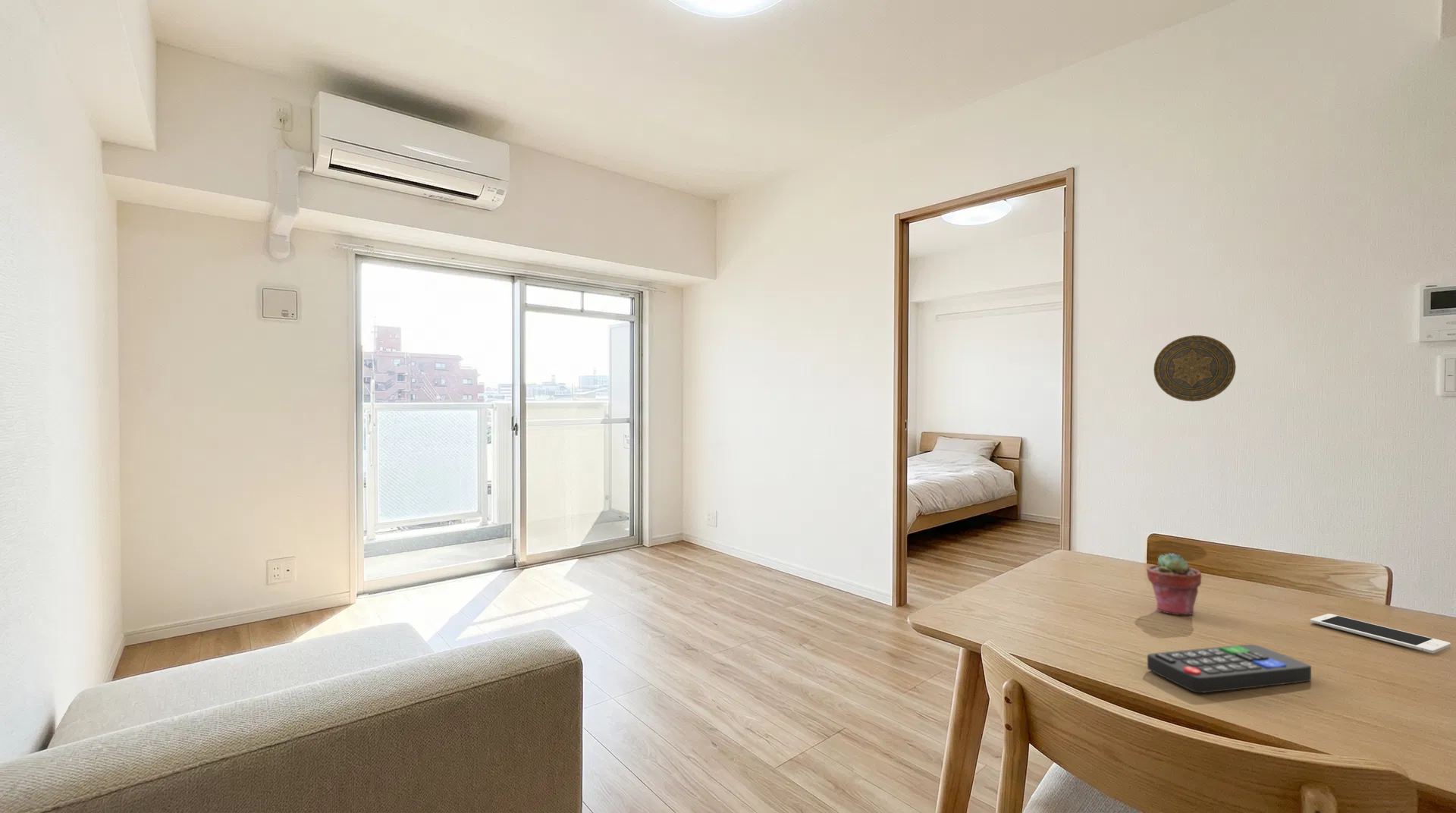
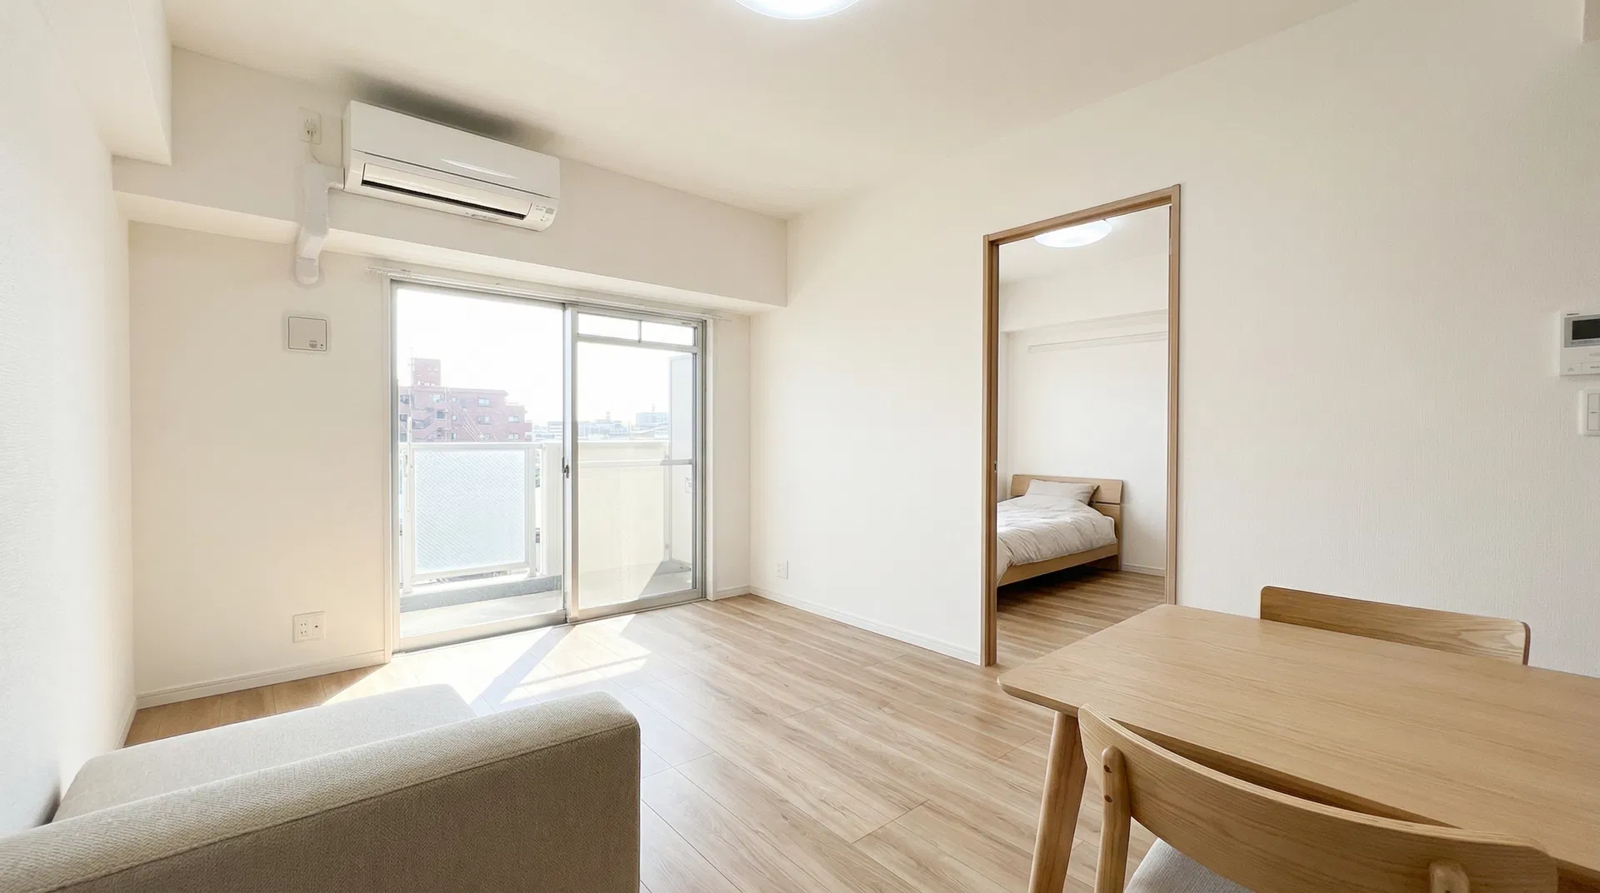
- decorative plate (1192, 368)
- cell phone (1376, 632)
- remote control (1227, 666)
- potted succulent (1173, 582)
